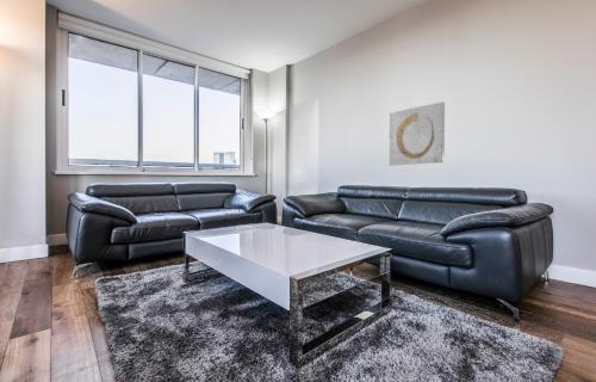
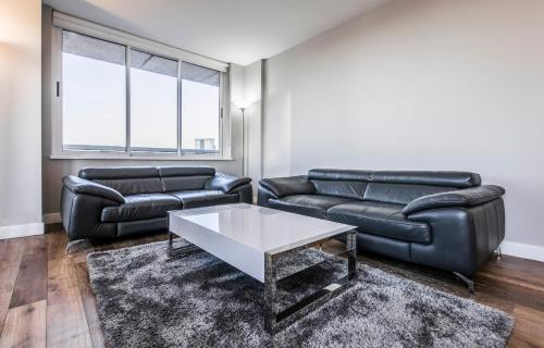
- wall art (415, 136)
